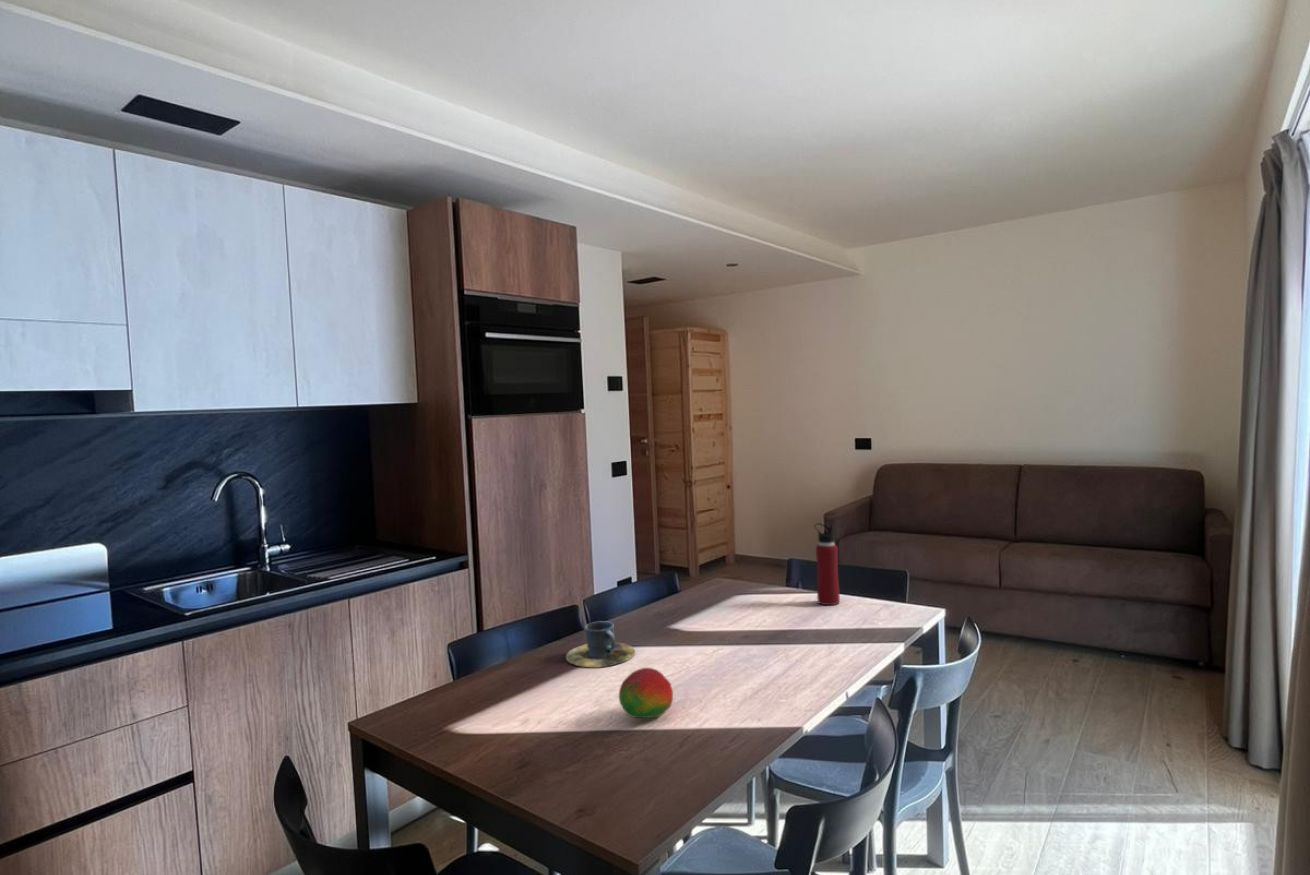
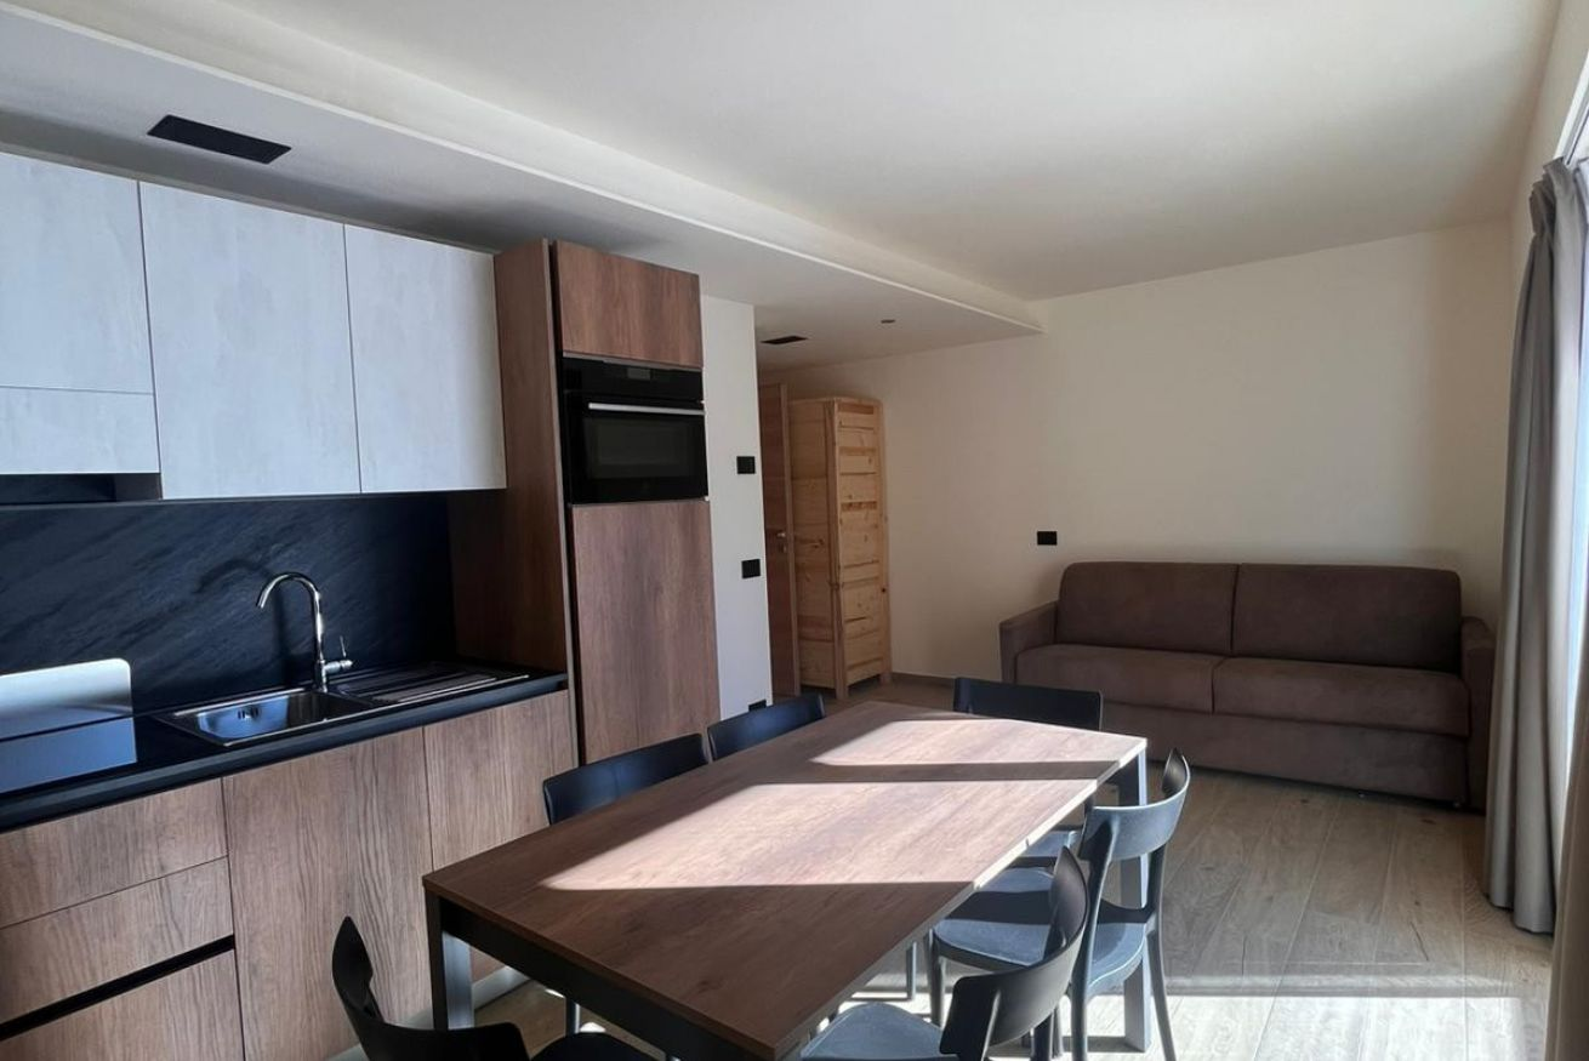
- fruit (645, 694)
- cup (599, 640)
- water bottle (827, 563)
